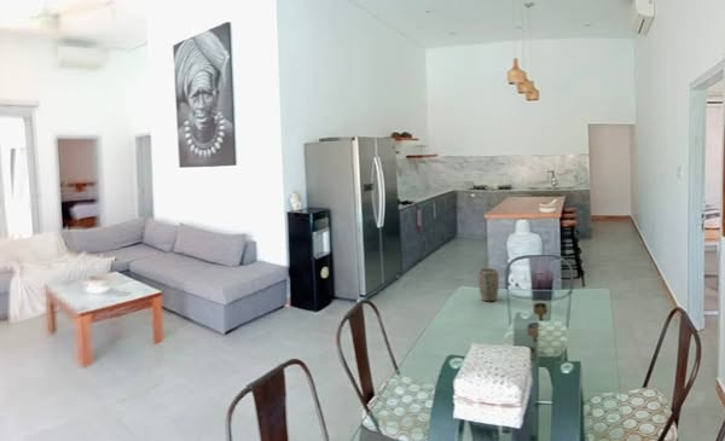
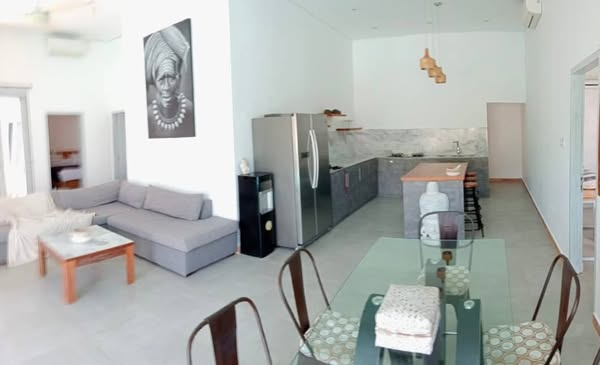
- plant pot (488, 284)
